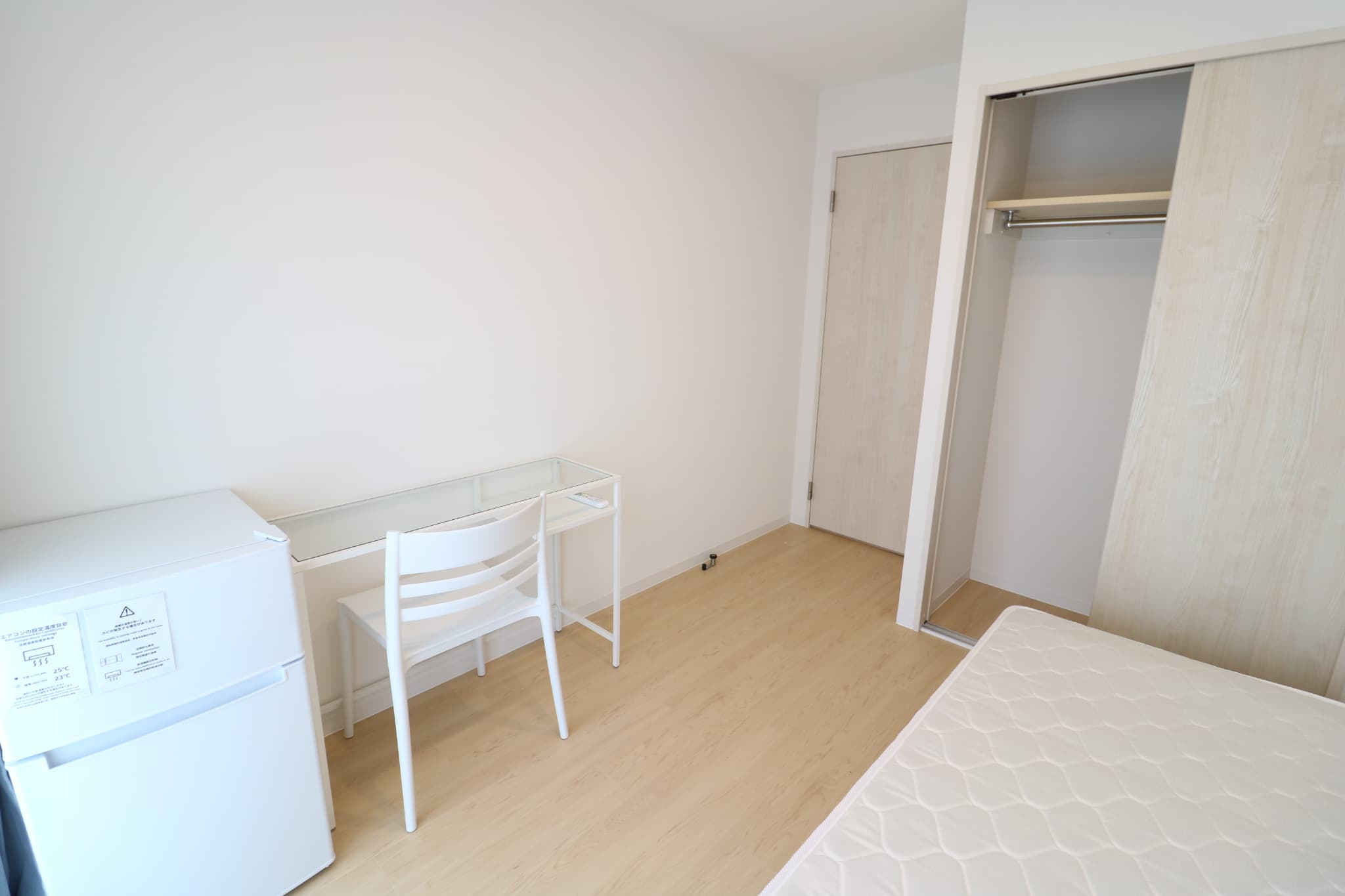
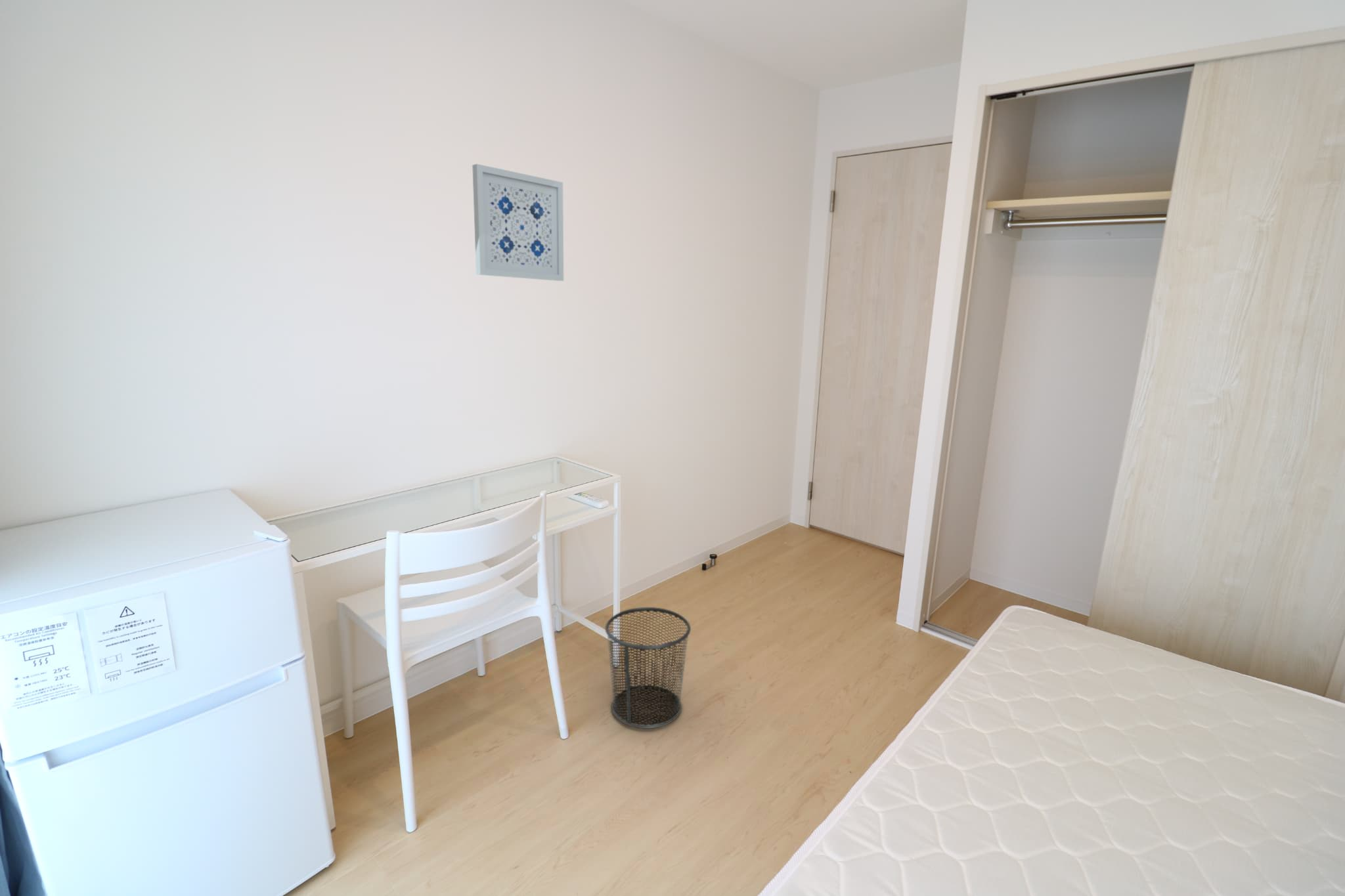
+ wall art (521, 226)
+ waste bin (647, 666)
